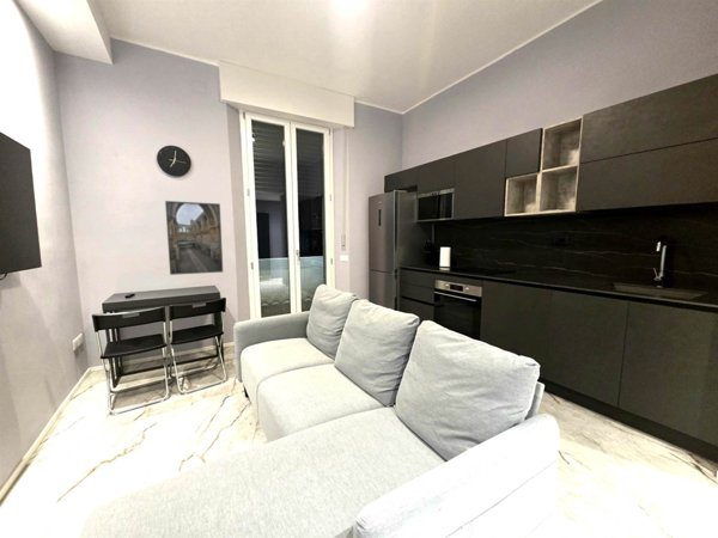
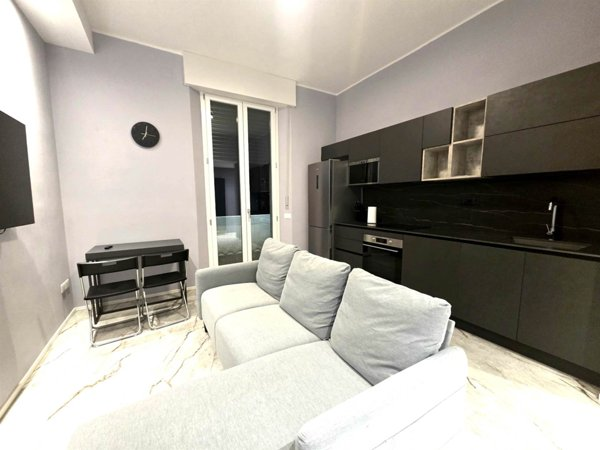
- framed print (195, 238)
